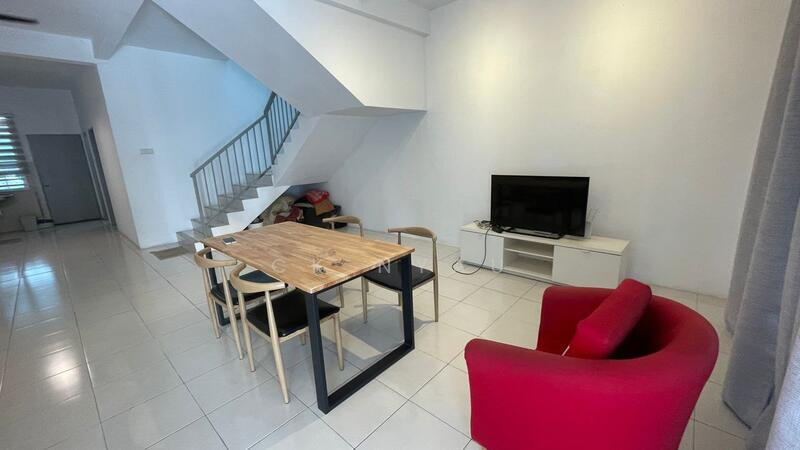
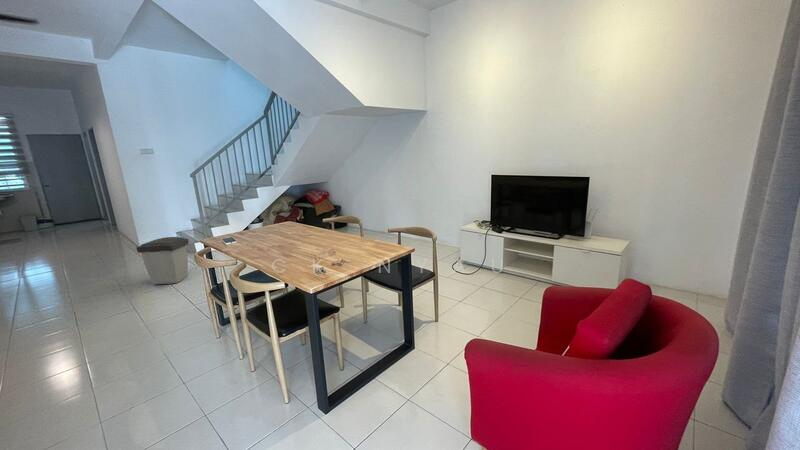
+ trash can (166, 260)
